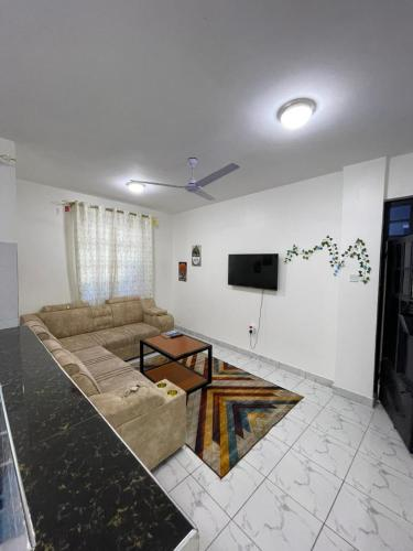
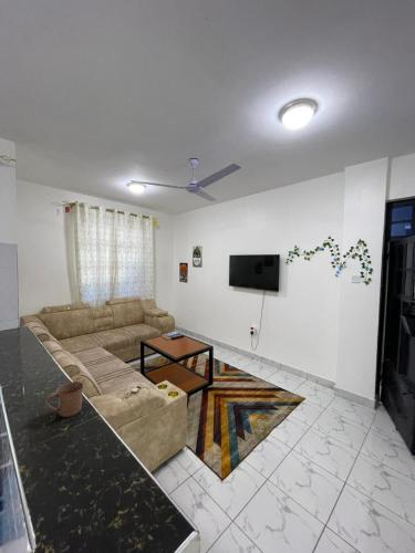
+ mug (65, 400)
